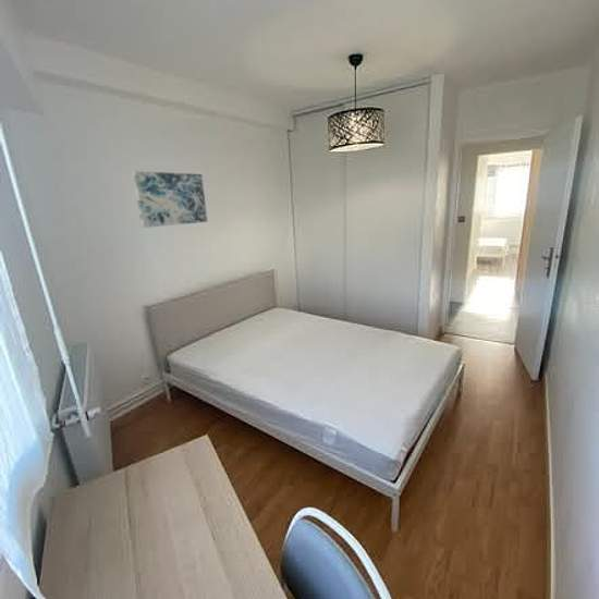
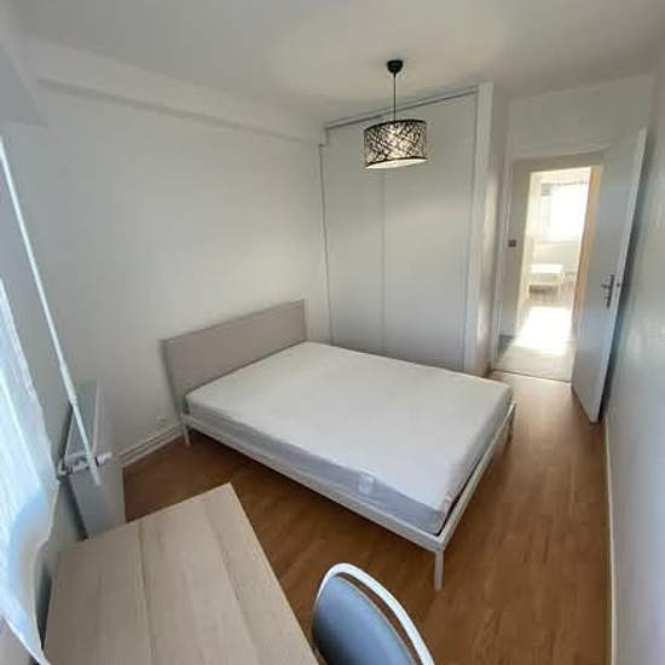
- wall art (173, 199)
